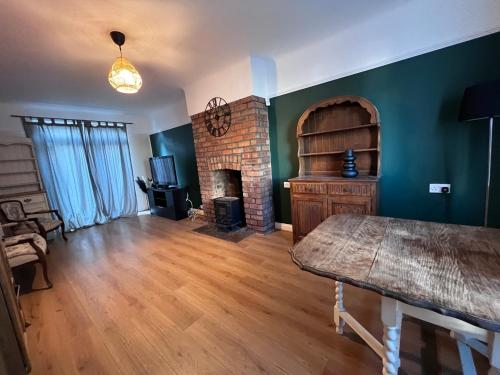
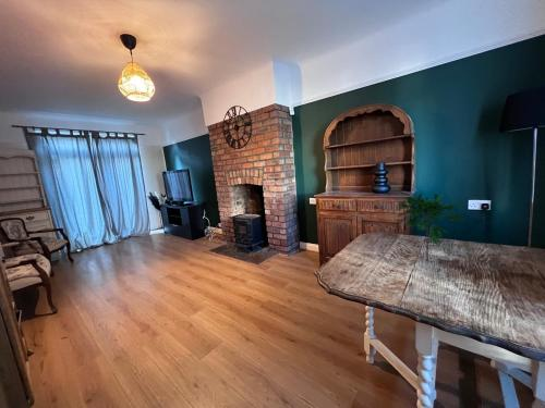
+ plant (427, 226)
